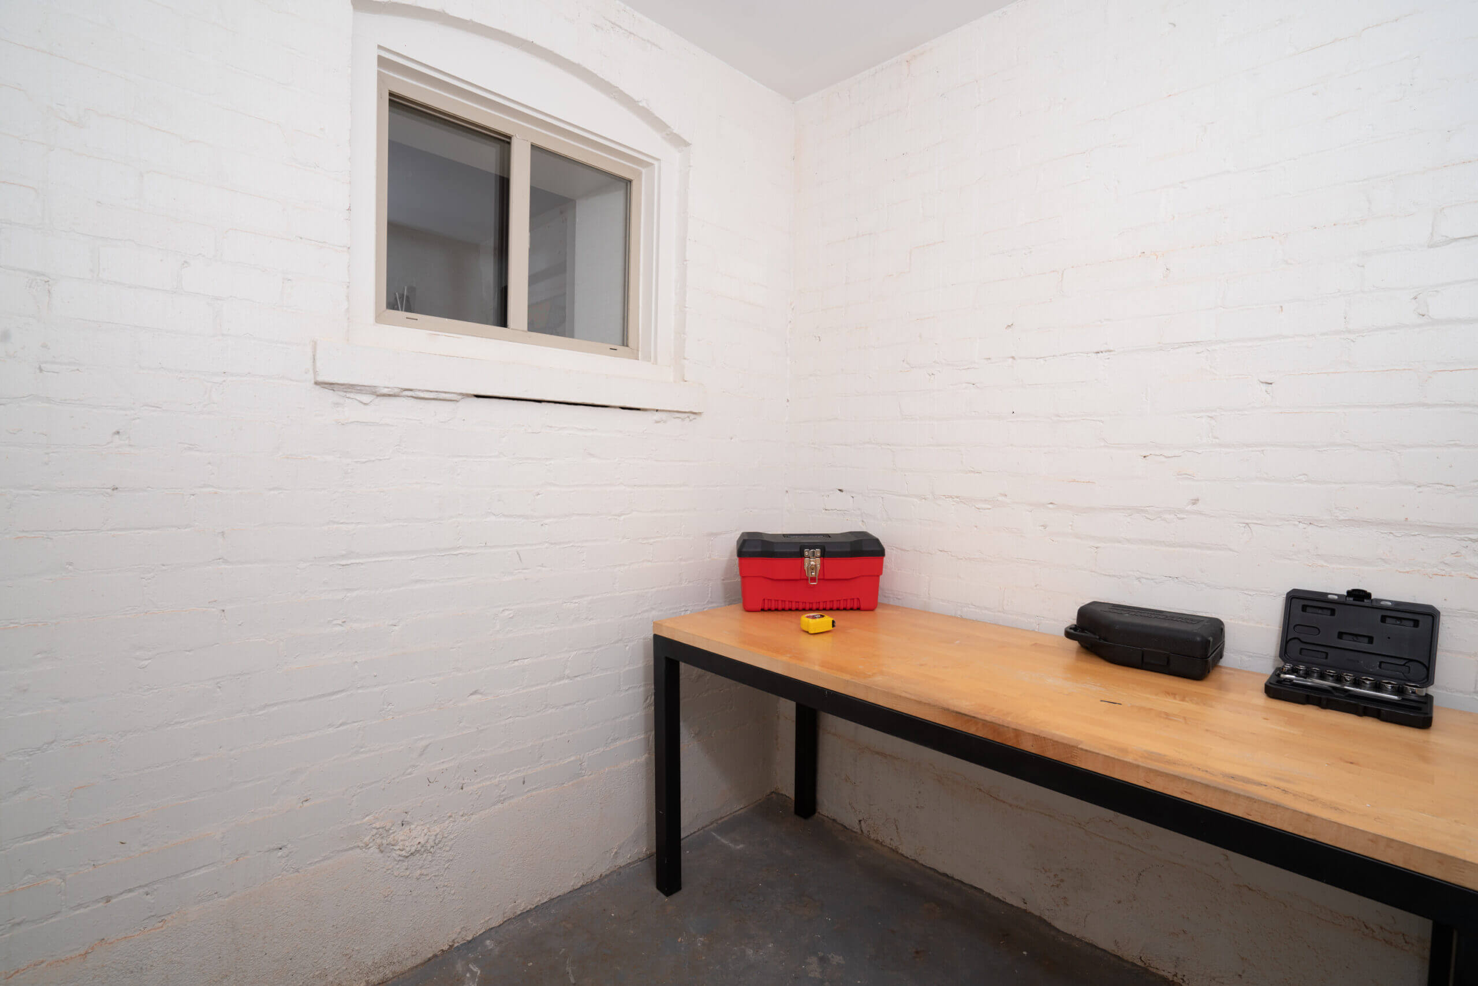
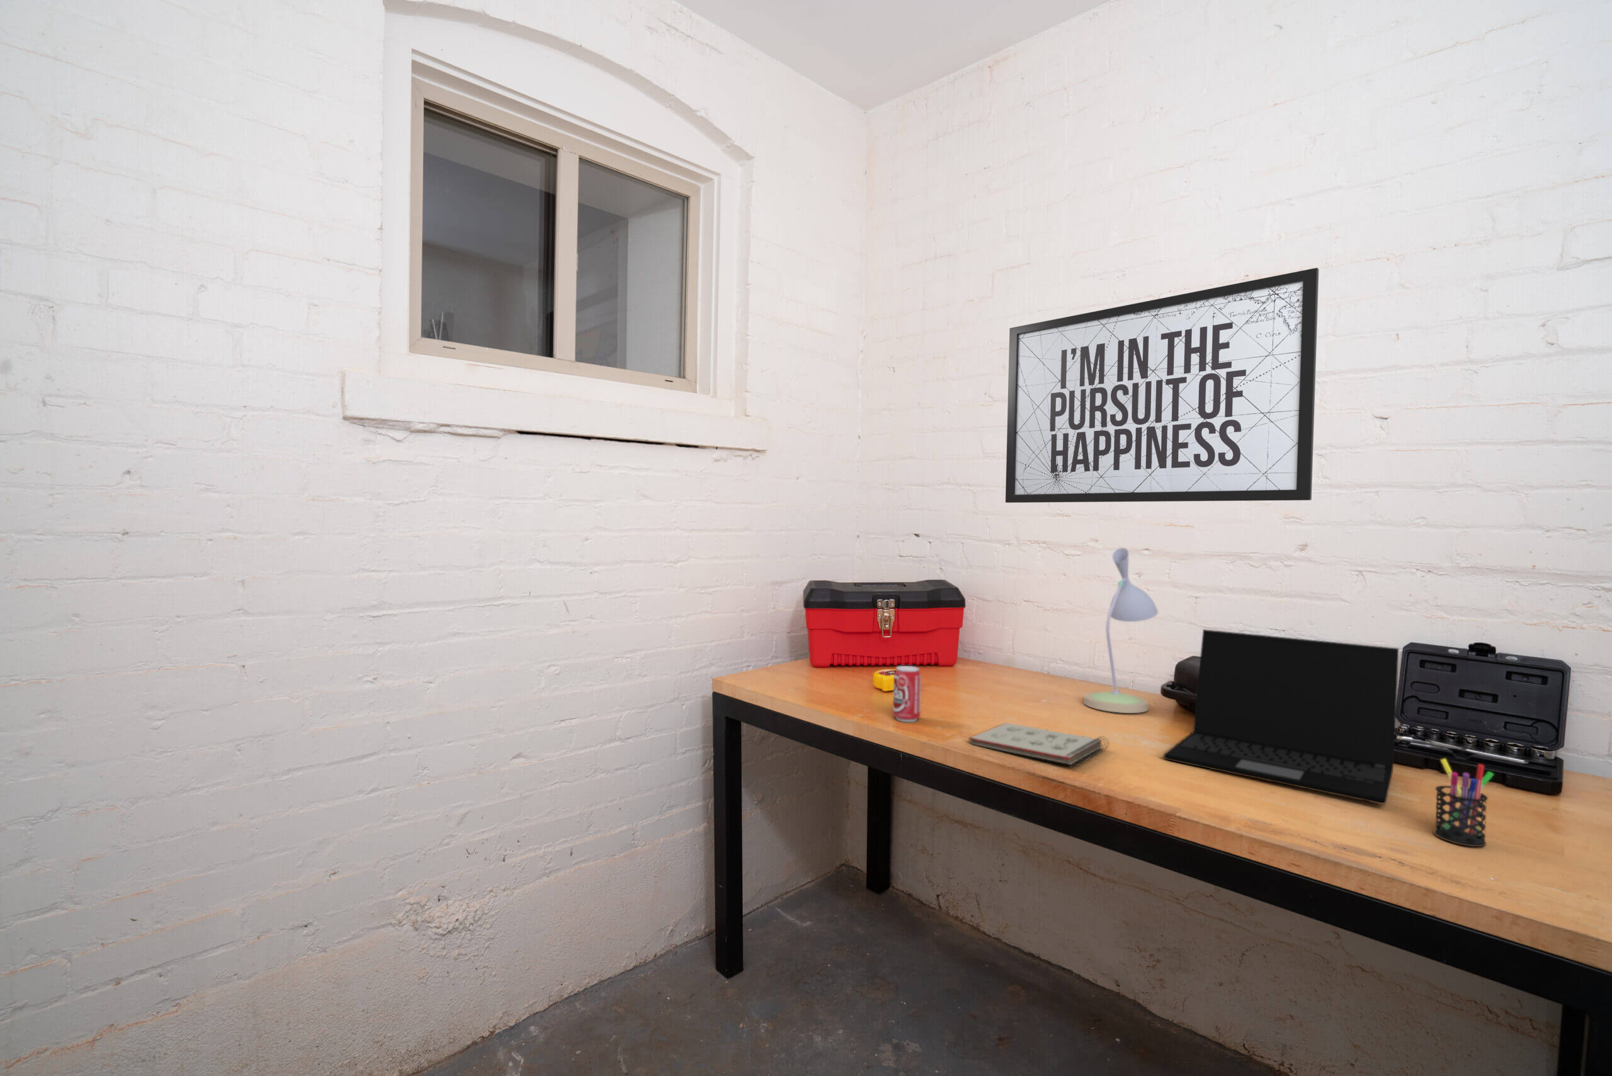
+ pen holder (1467, 800)
+ notepad (1037, 740)
+ laptop (1281, 704)
+ mirror (1140, 402)
+ beverage can (906, 694)
+ desk lamp (1123, 621)
